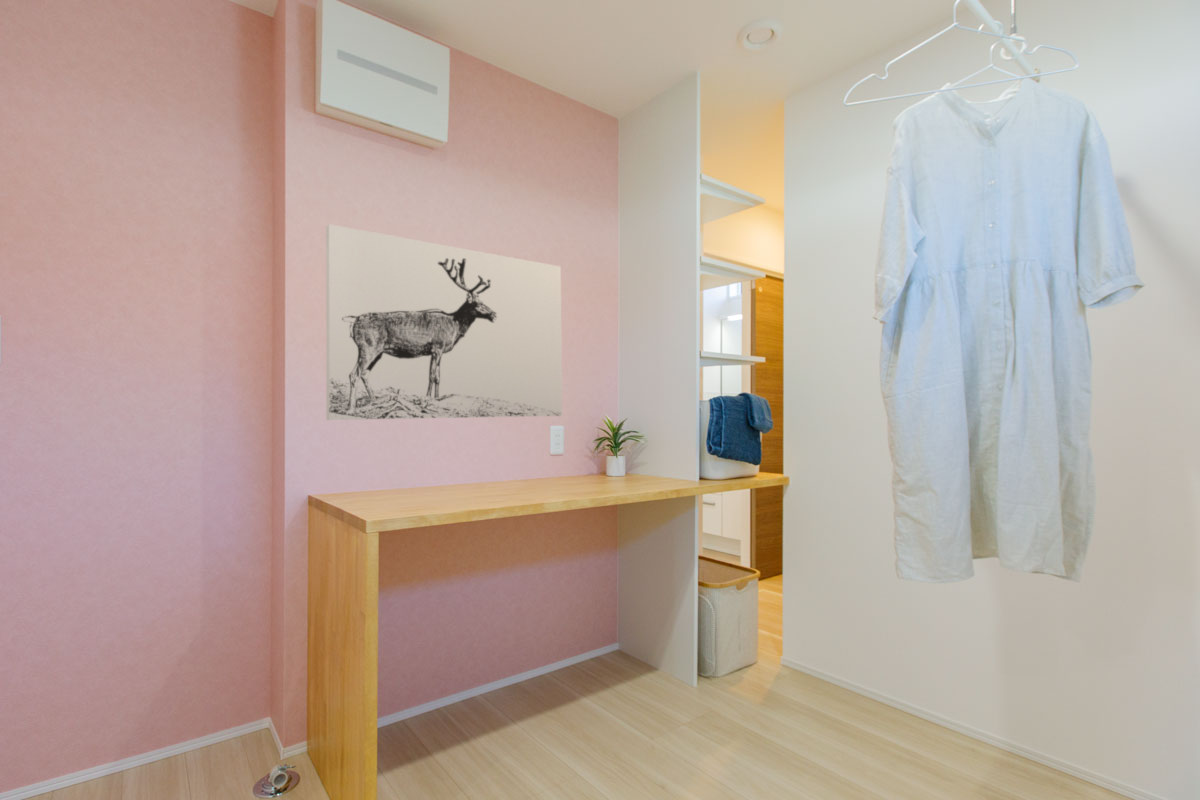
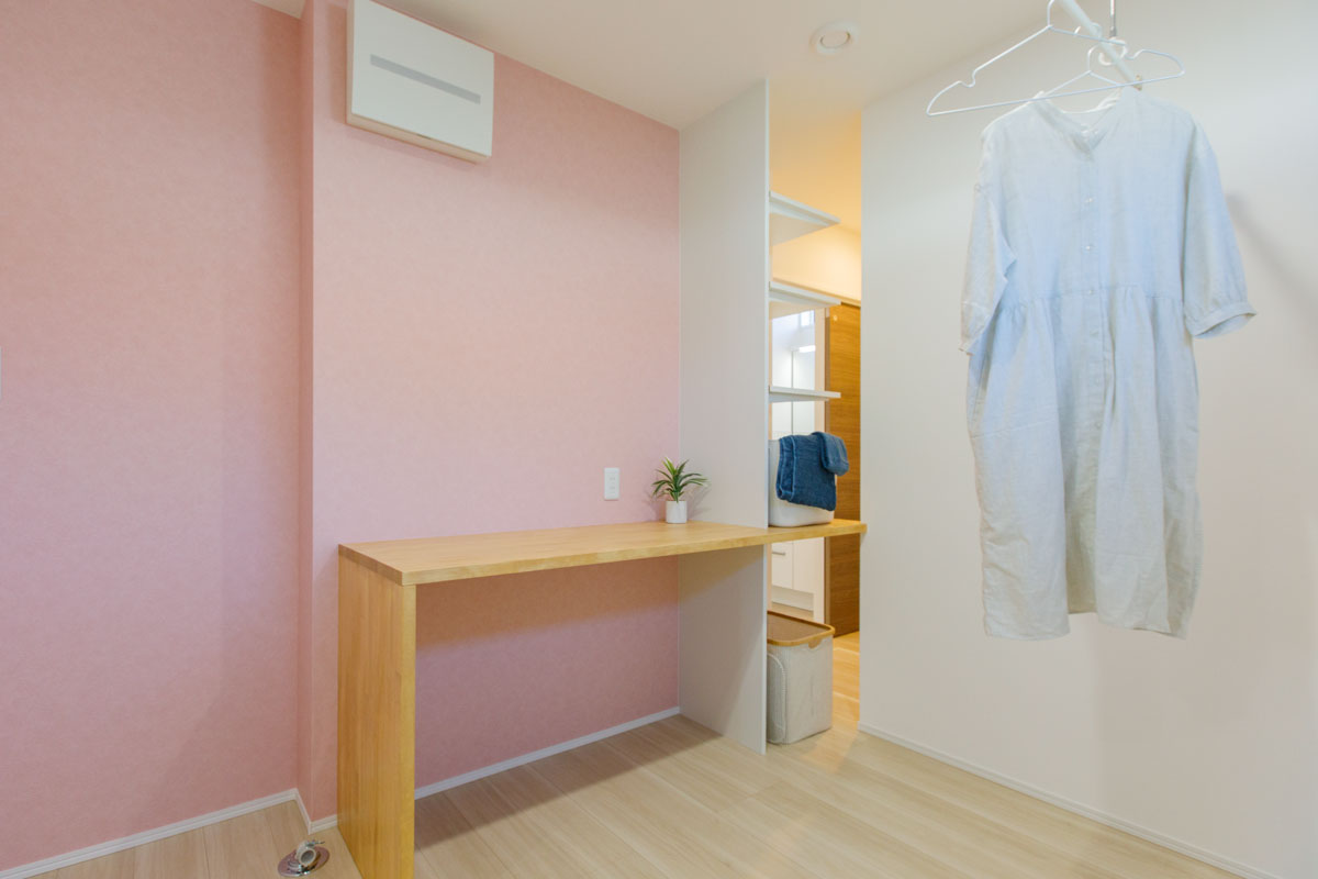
- wall art (458, 333)
